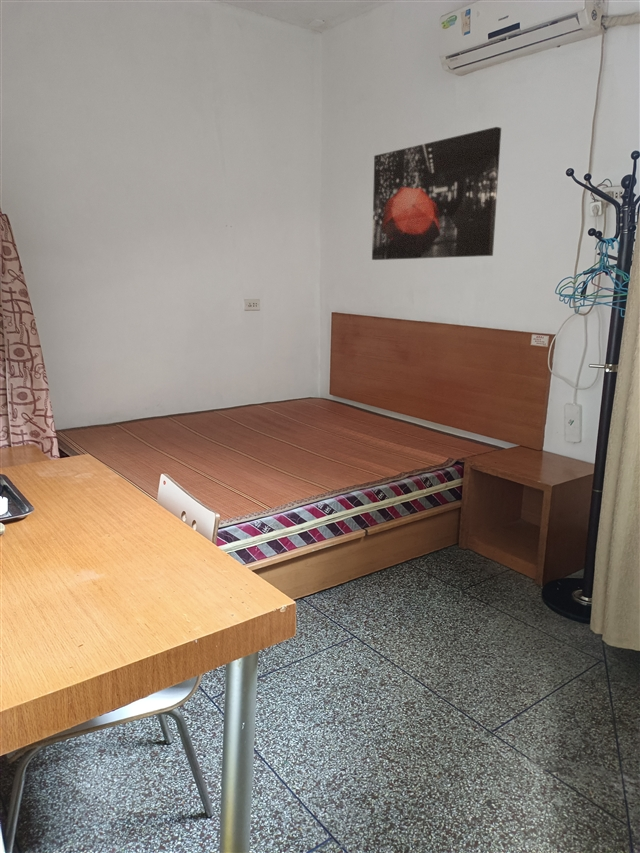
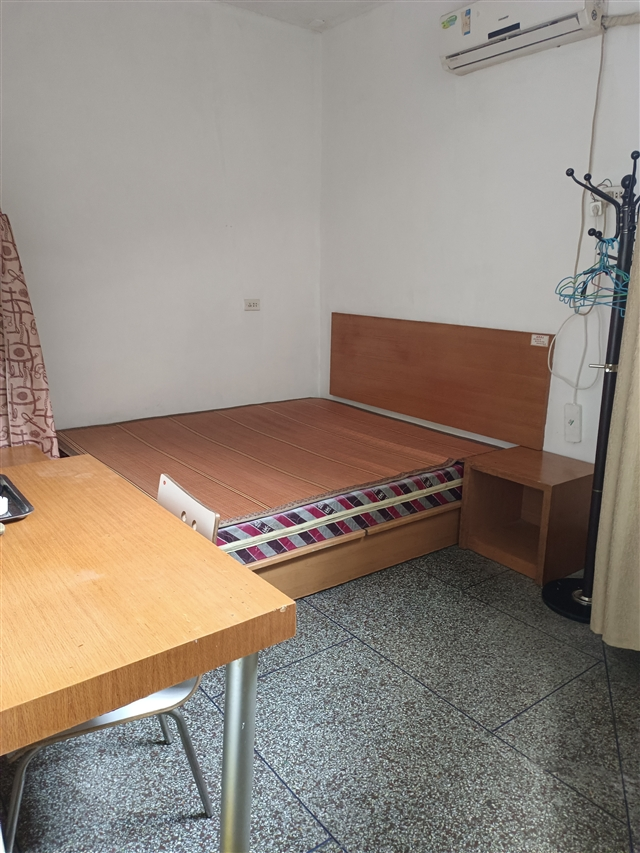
- wall art (428, 201)
